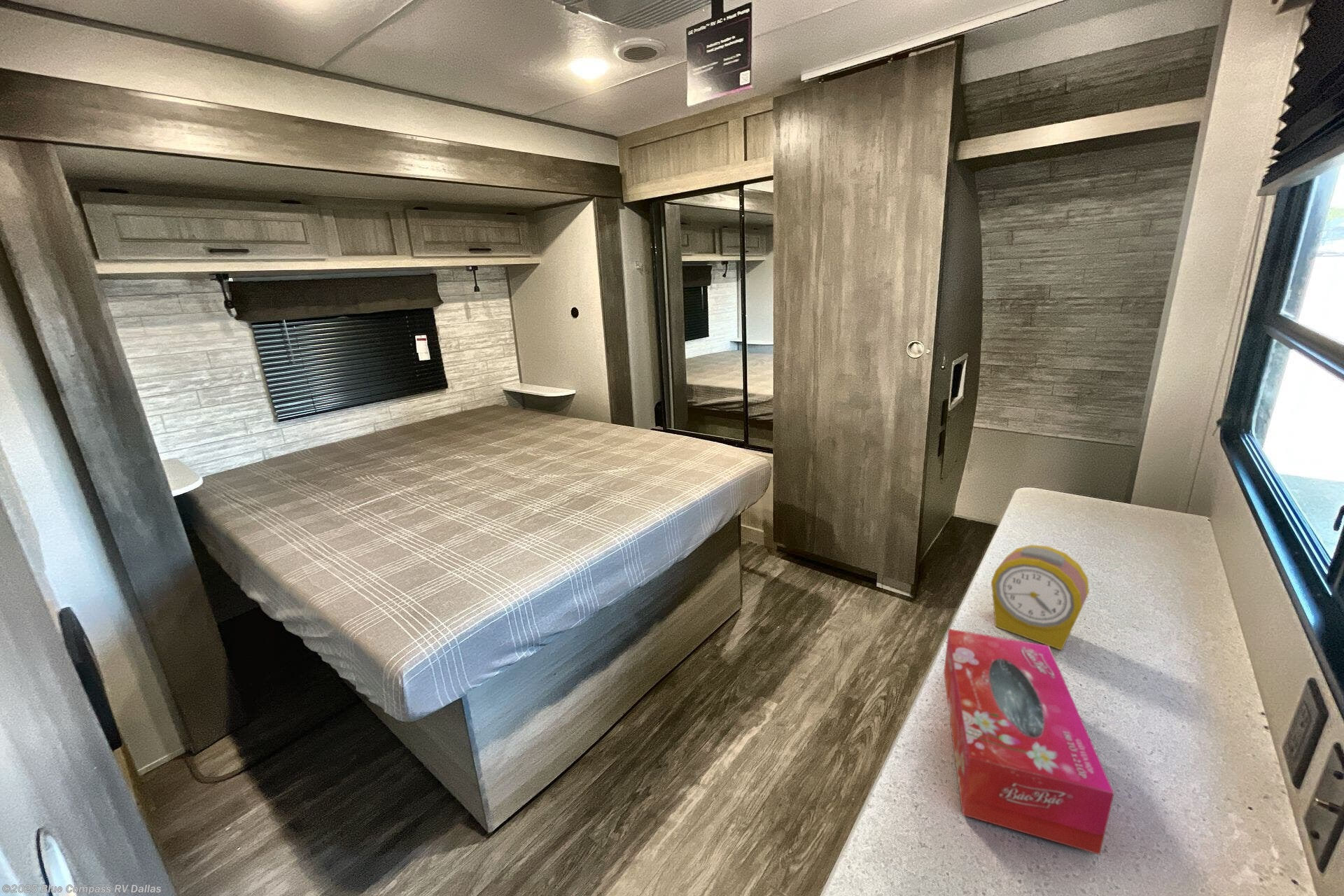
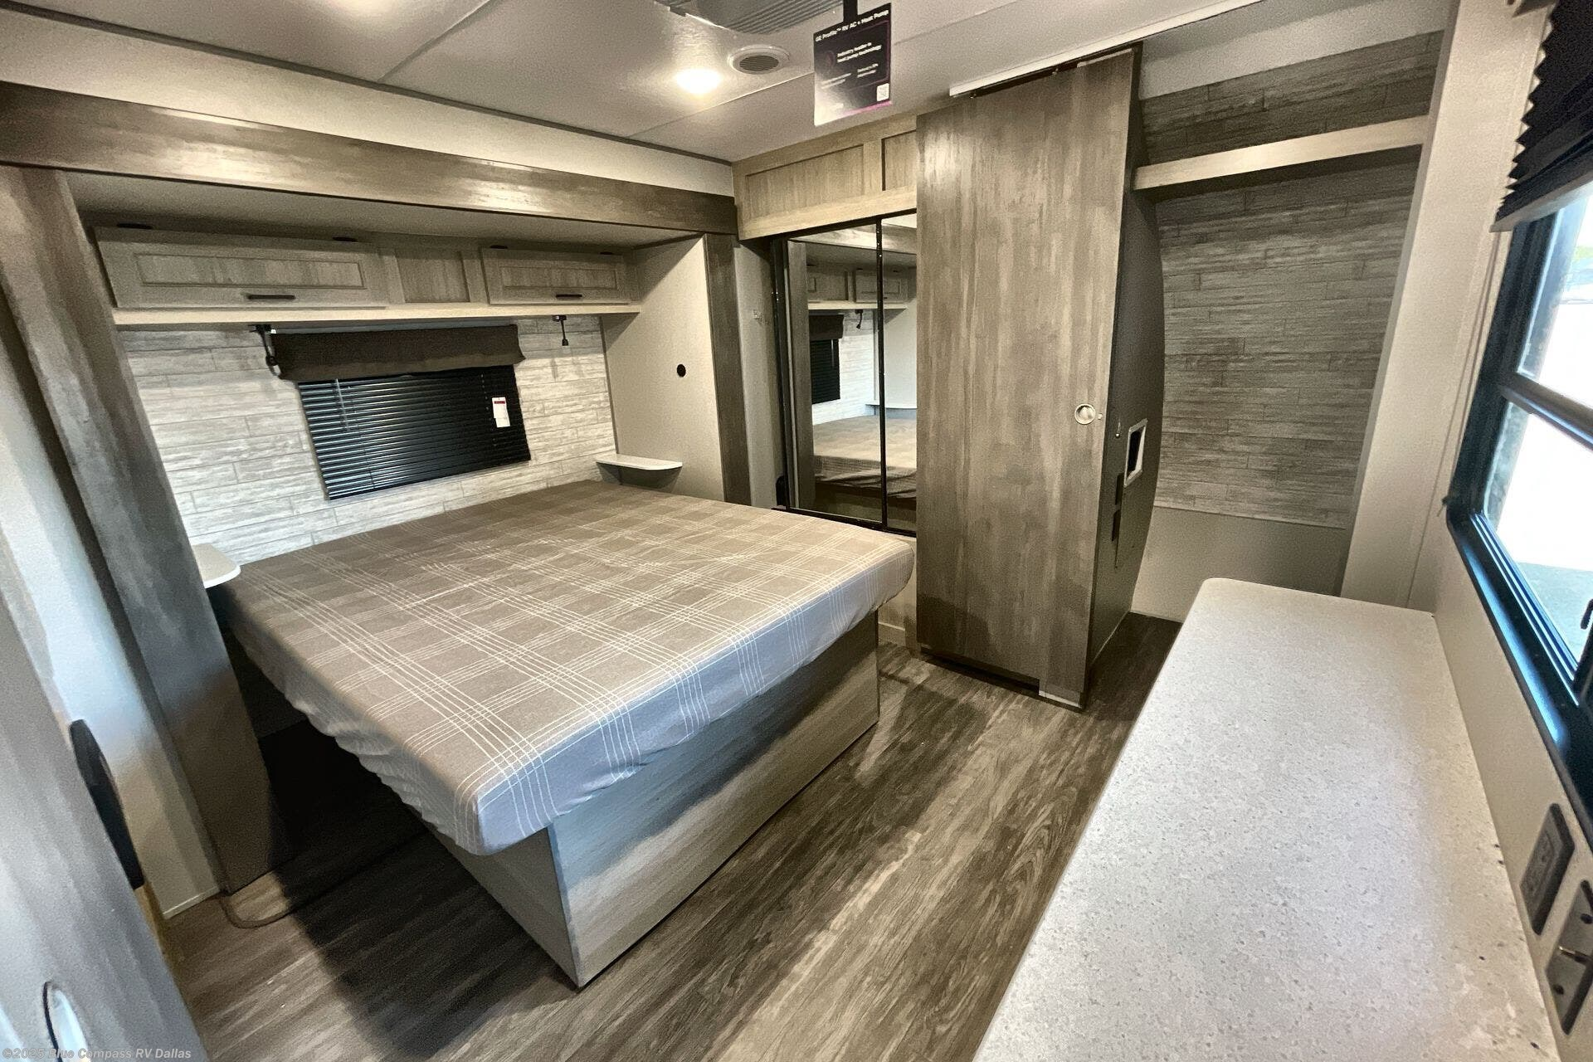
- alarm clock (1037, 591)
- tissue box (1010, 721)
